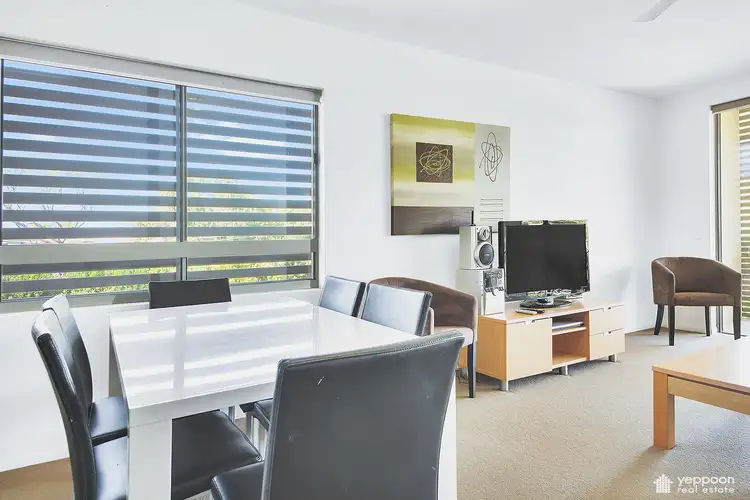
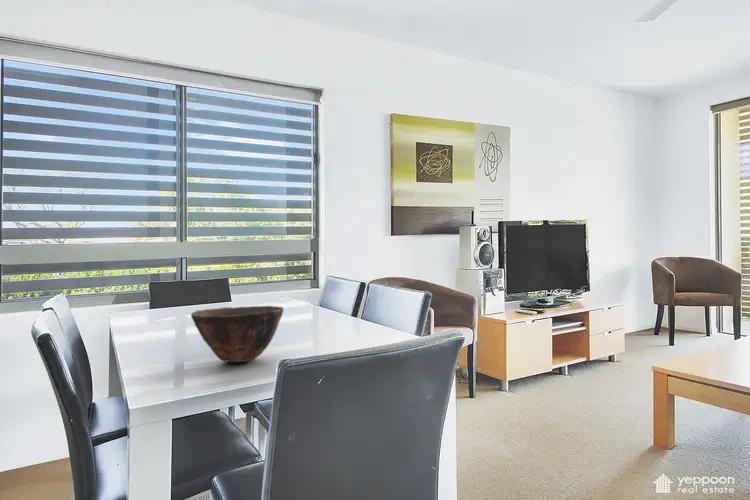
+ bowl (238, 334)
